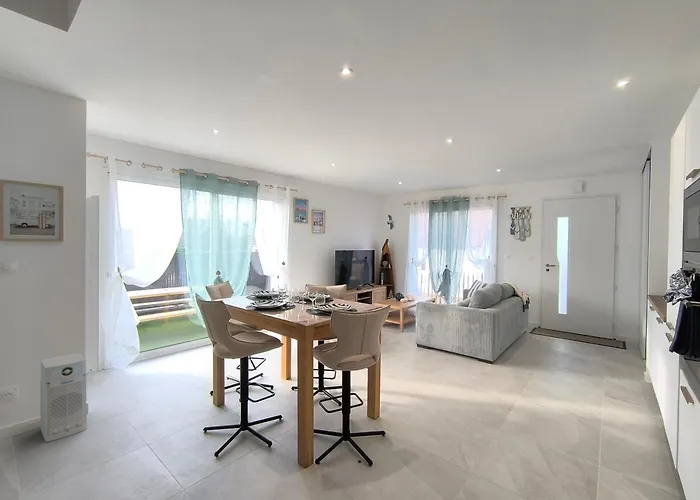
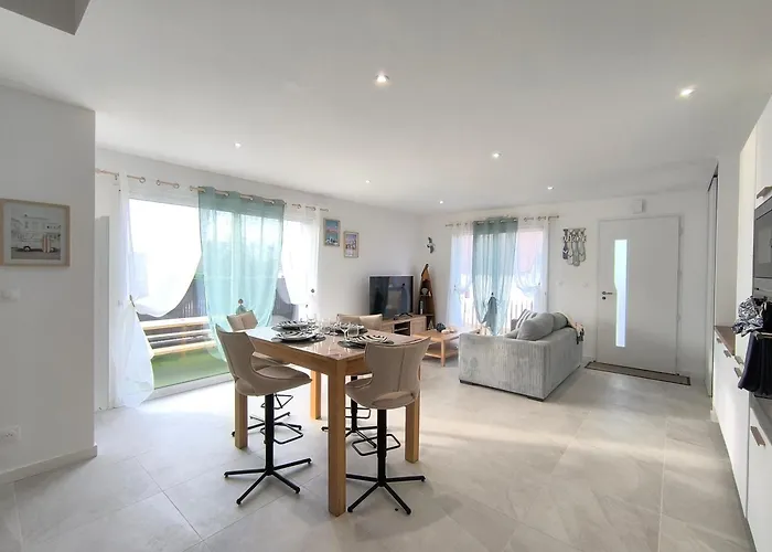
- air purifier (63, 394)
